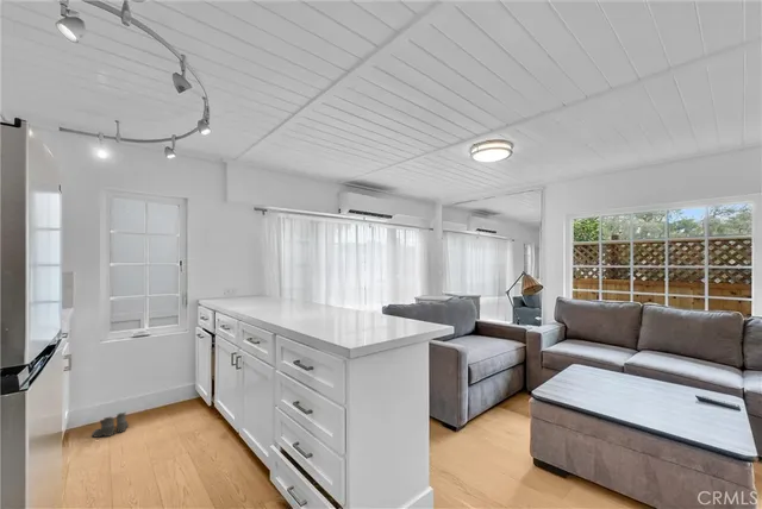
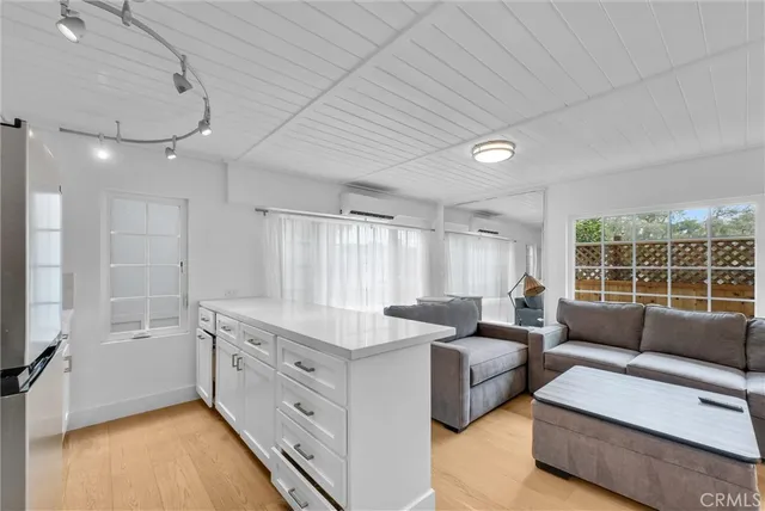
- boots (113, 422)
